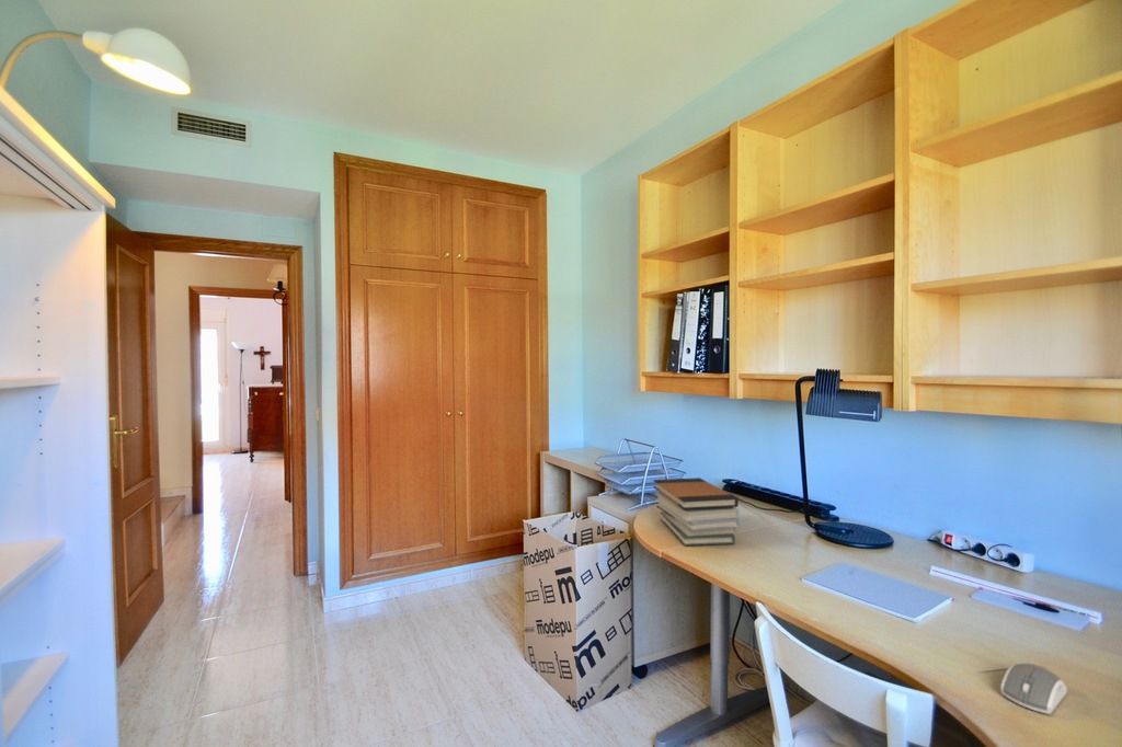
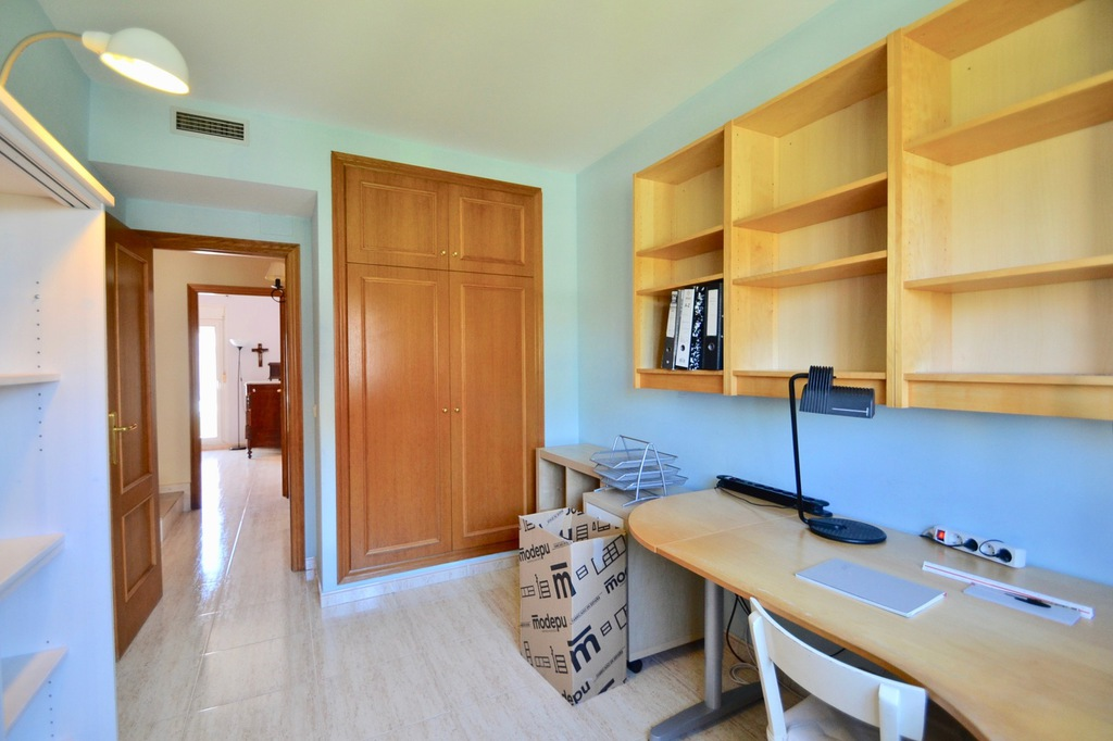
- book stack (694, 509)
- computer mouse (1034, 680)
